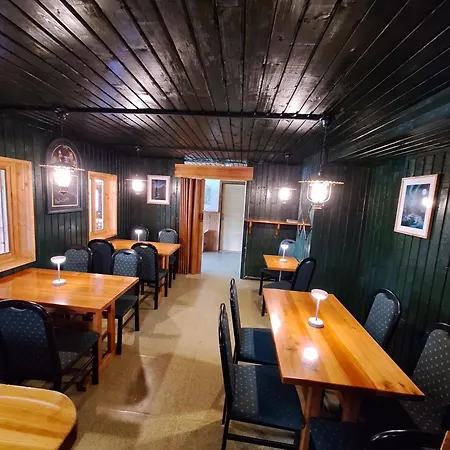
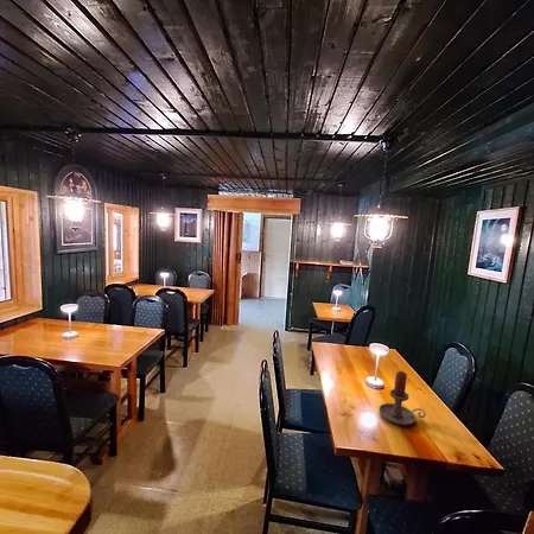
+ candle holder (403, 394)
